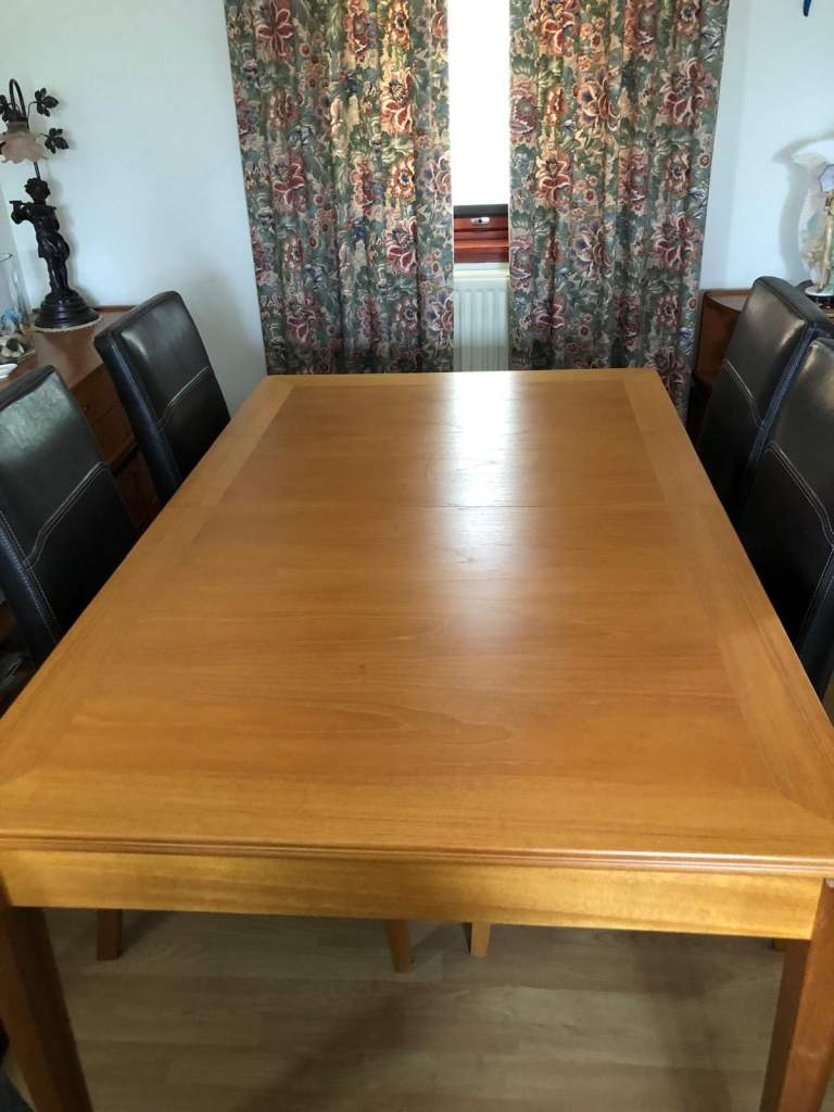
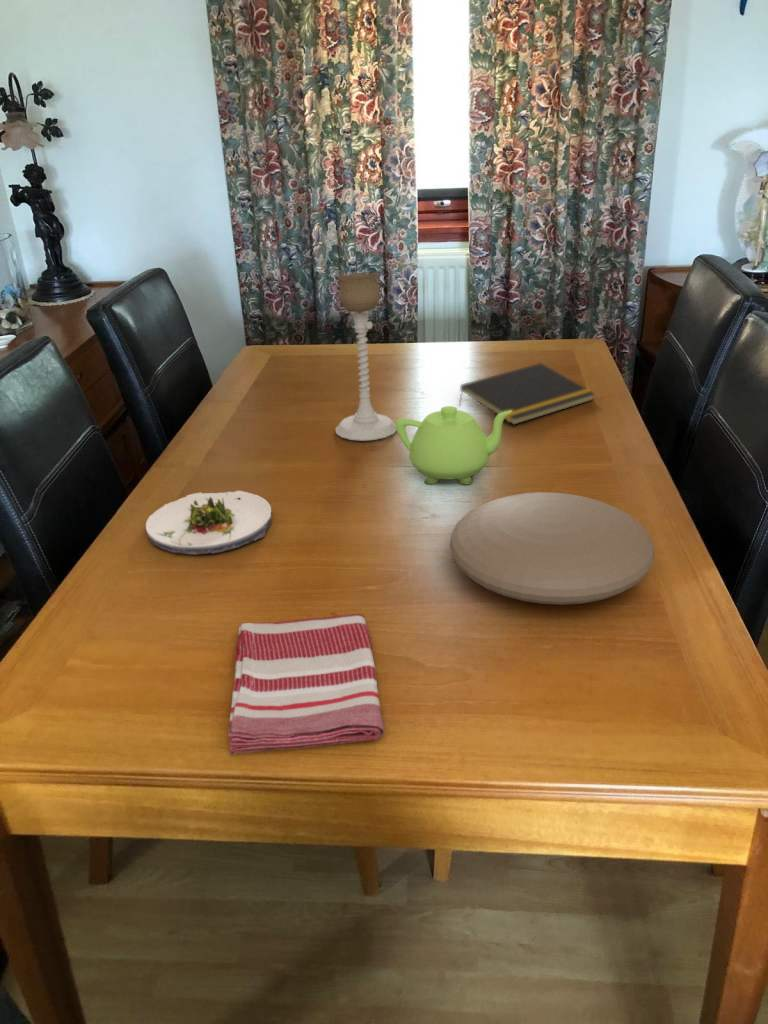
+ candle holder (362, 355)
+ dish towel (304, 674)
+ plate (550, 543)
+ notepad (527, 391)
+ salad plate (208, 513)
+ teapot (453, 441)
